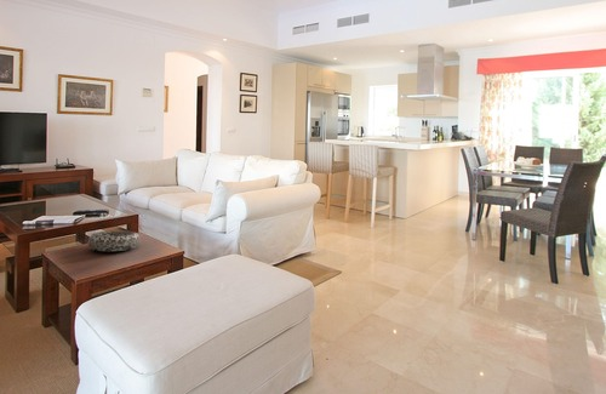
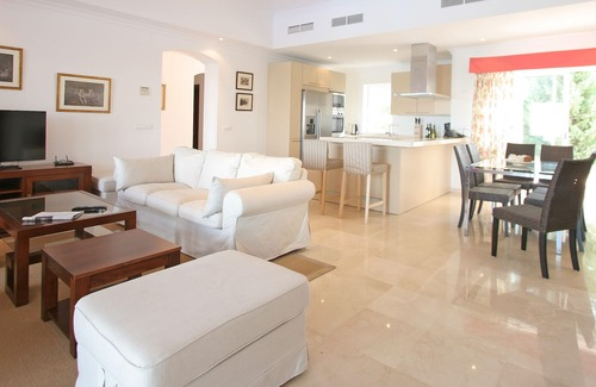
- decorative bowl (114, 240)
